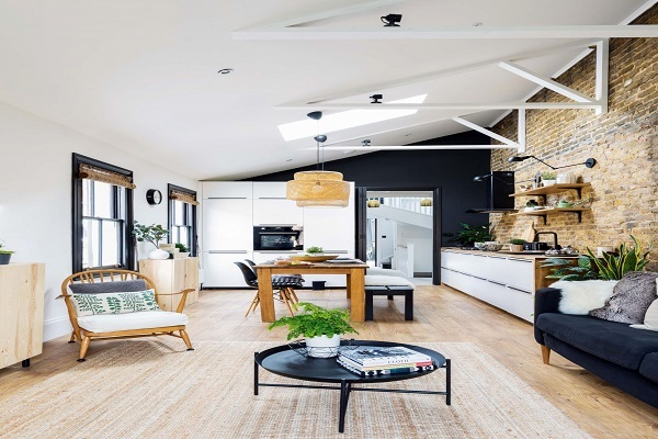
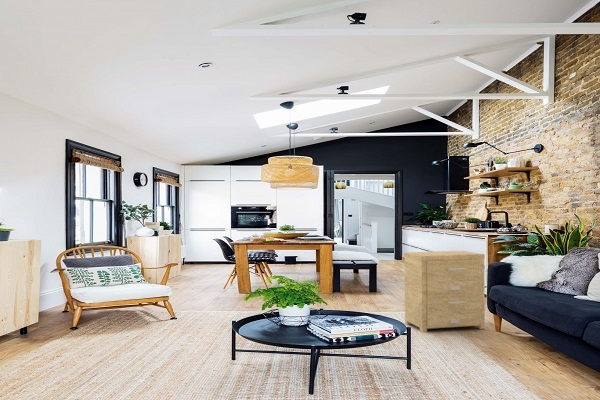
+ side table (445, 290)
